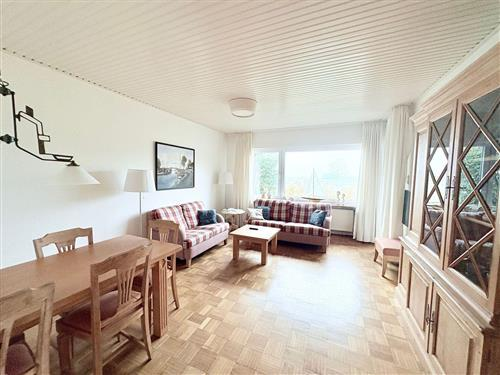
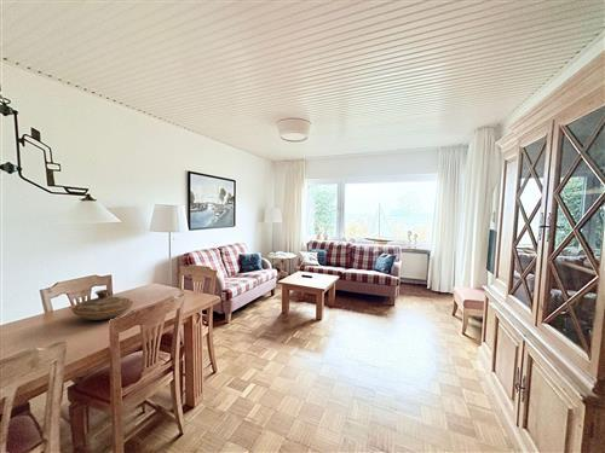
+ decorative bowl (104, 303)
